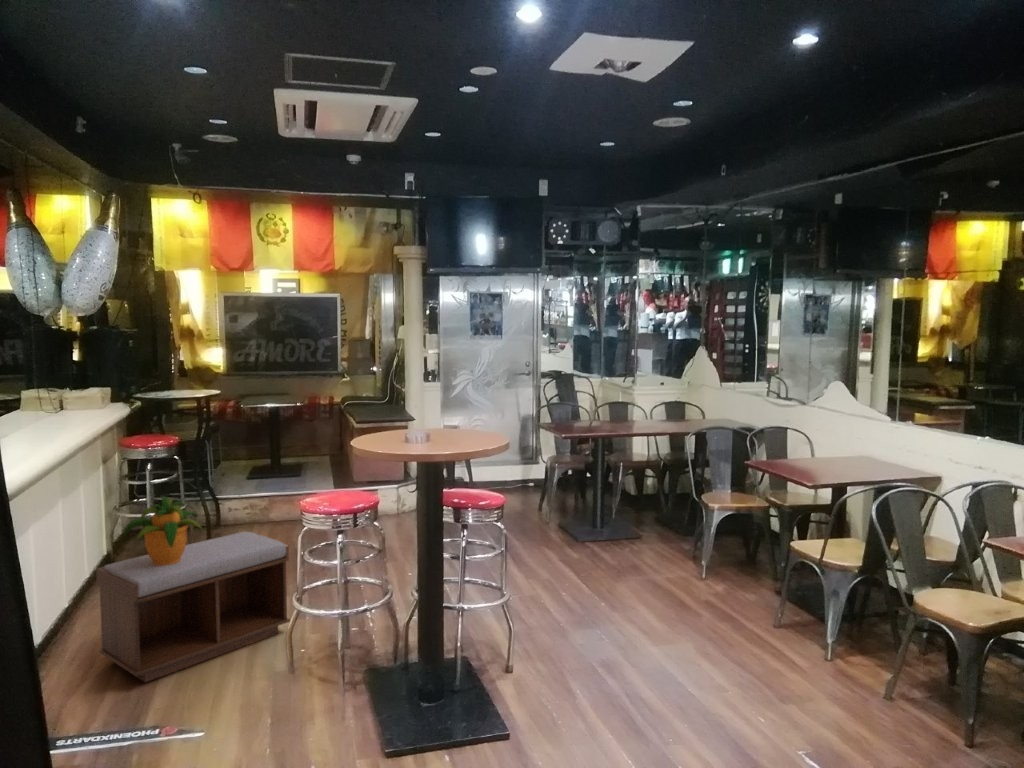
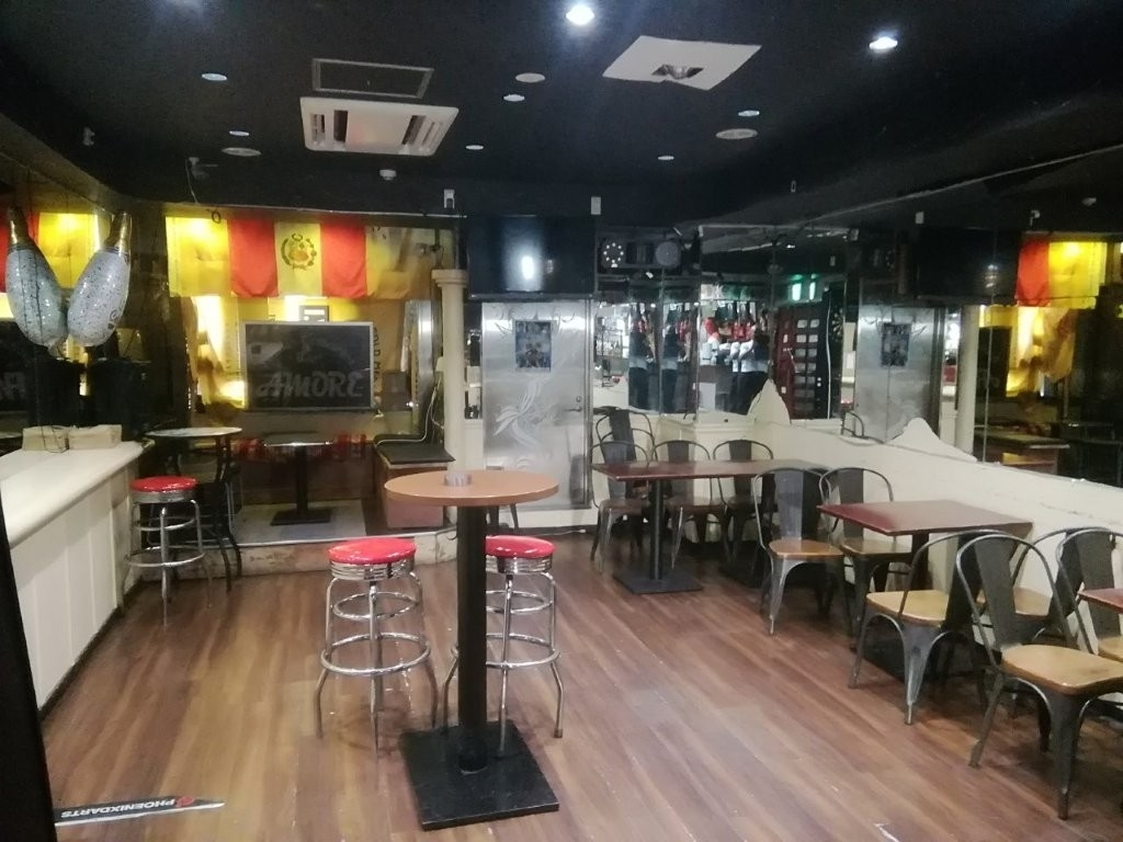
- bench (199, 599)
- potted plant (169, 528)
